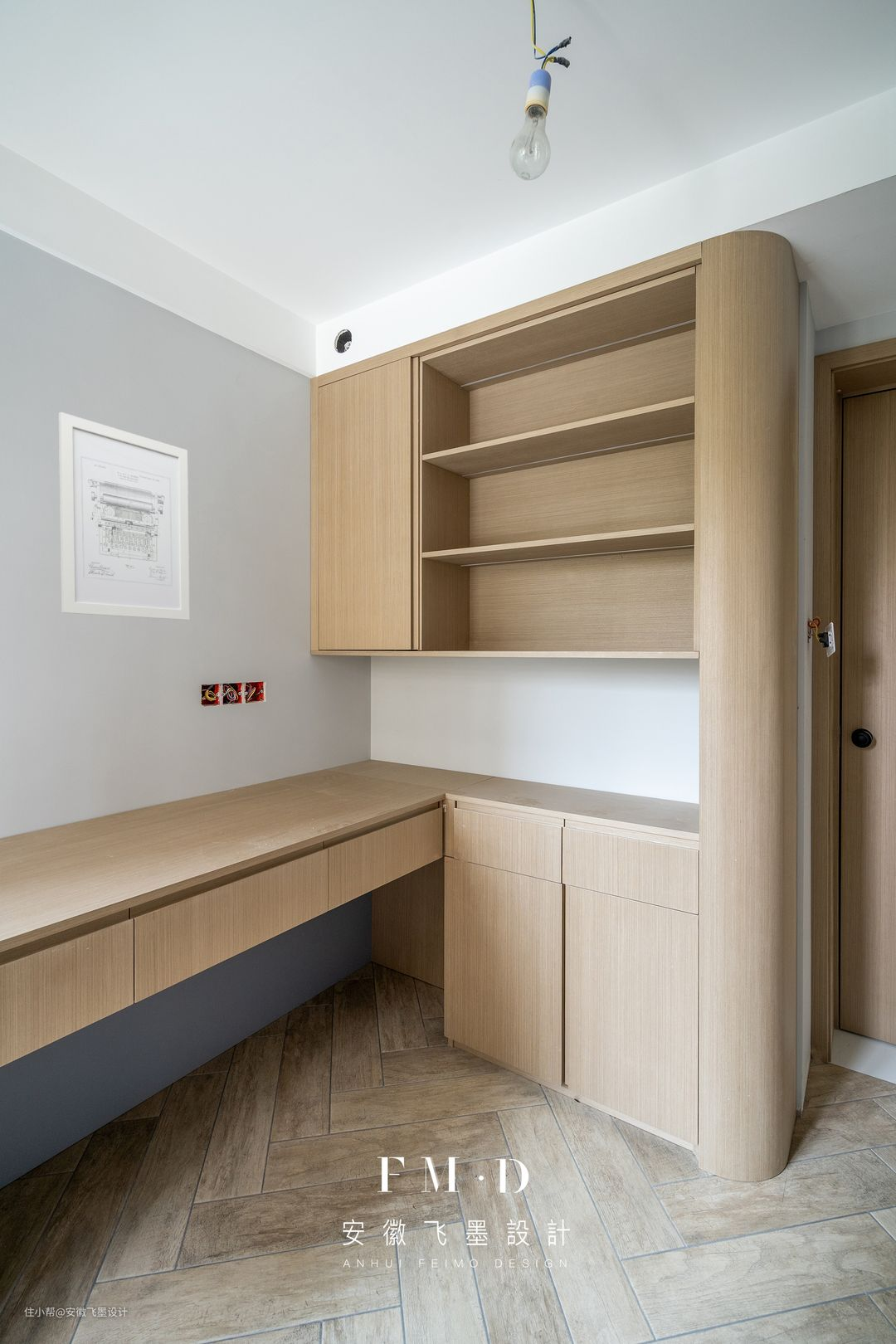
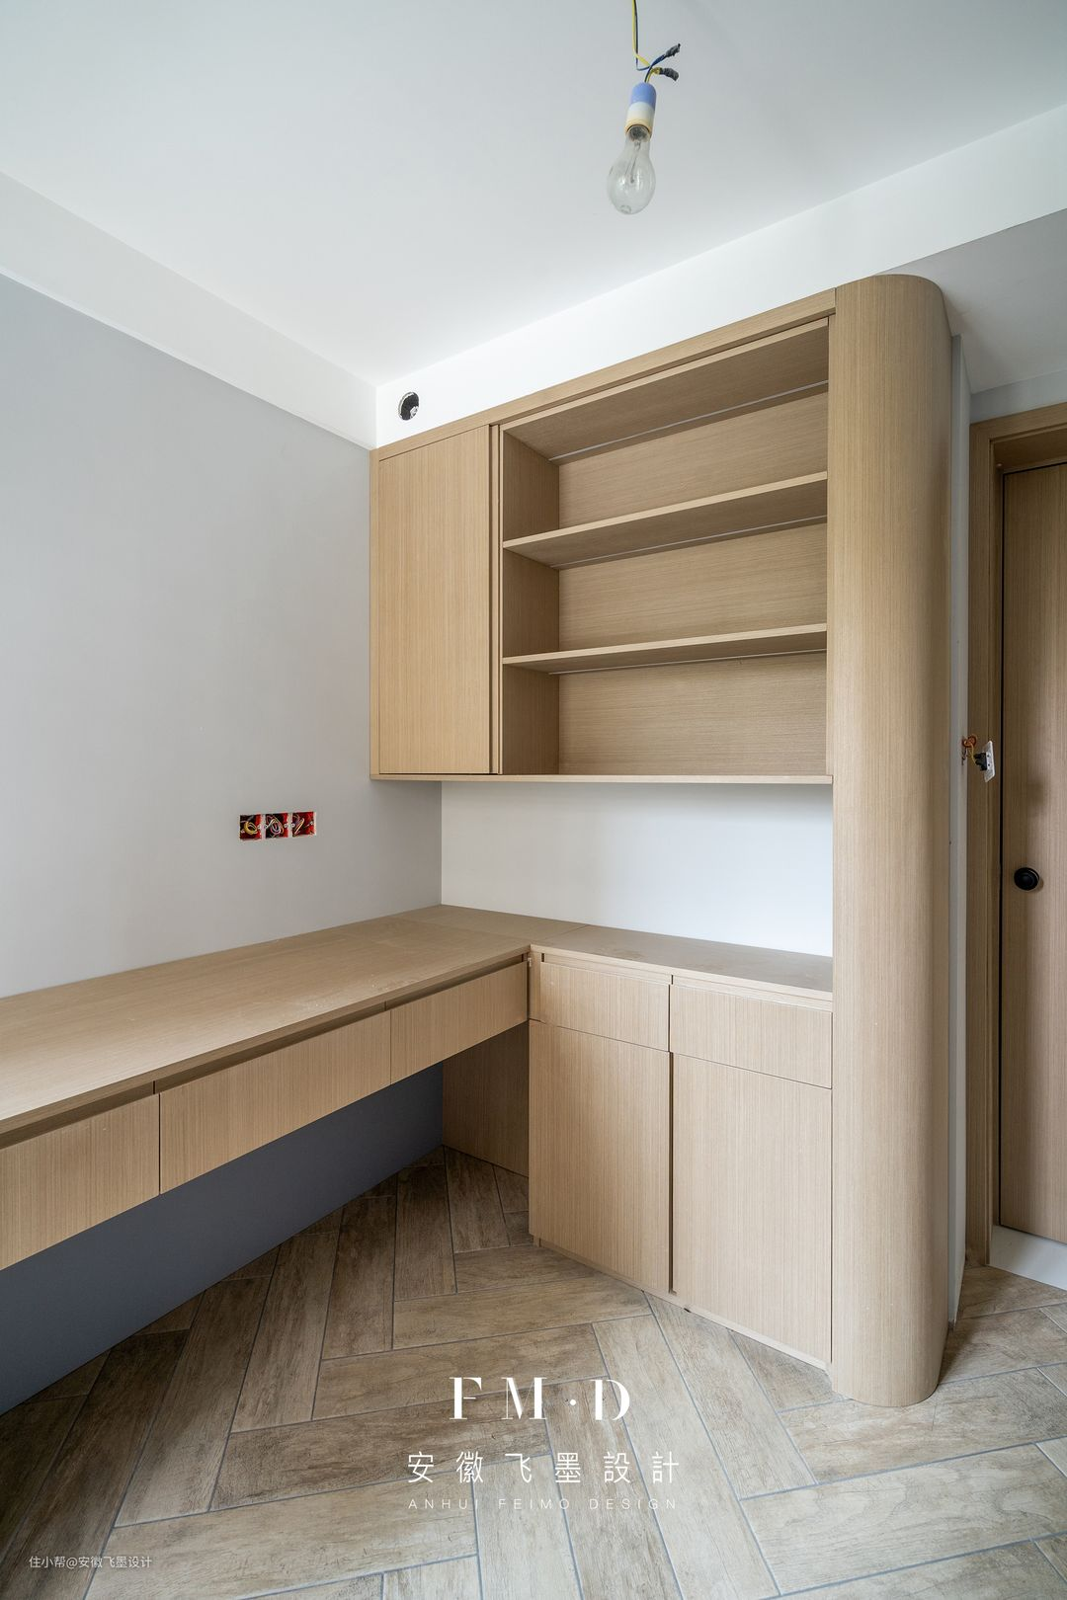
- wall art (129, 524)
